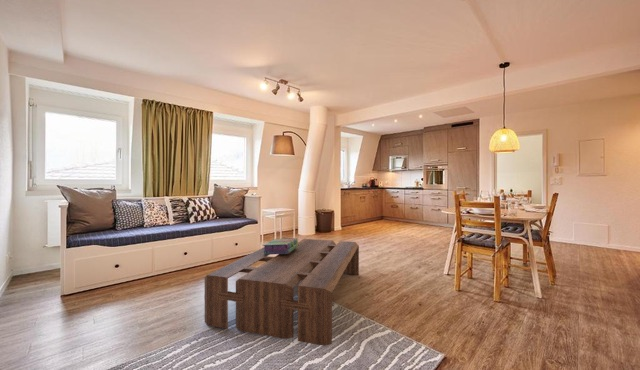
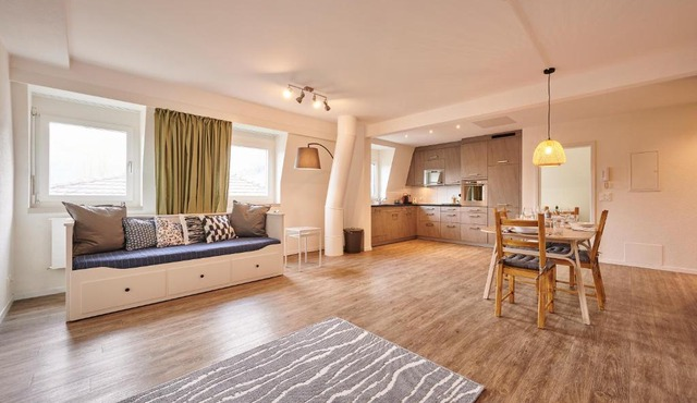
- stack of books (281, 246)
- coffee table (297, 274)
